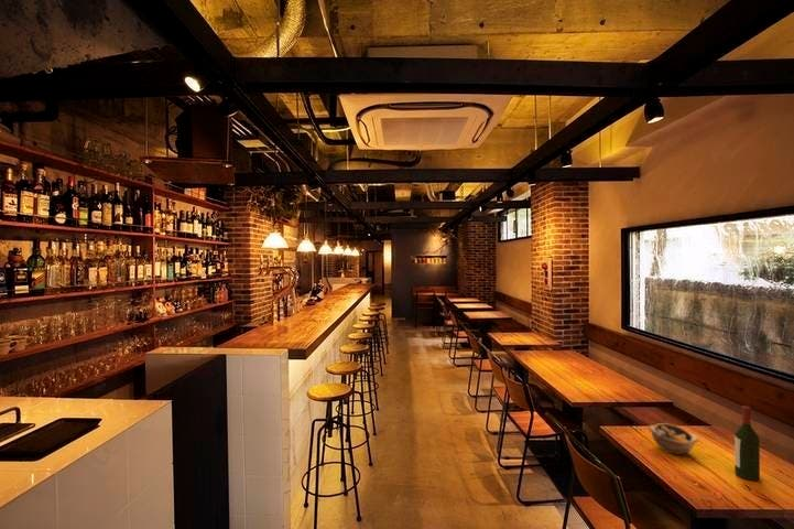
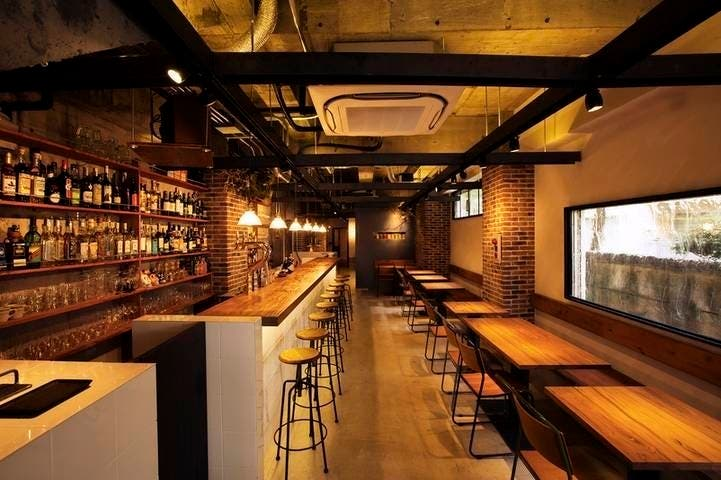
- bowl (673, 439)
- wine bottle (747, 441)
